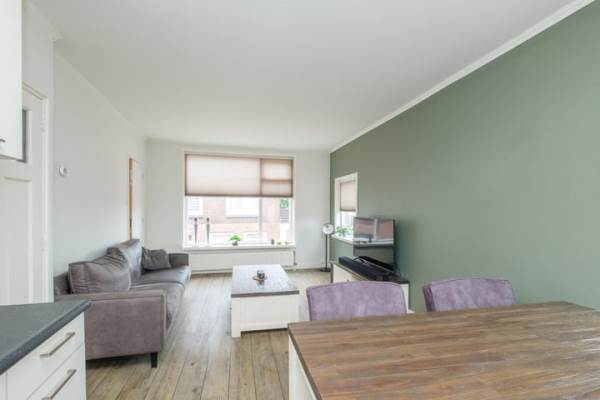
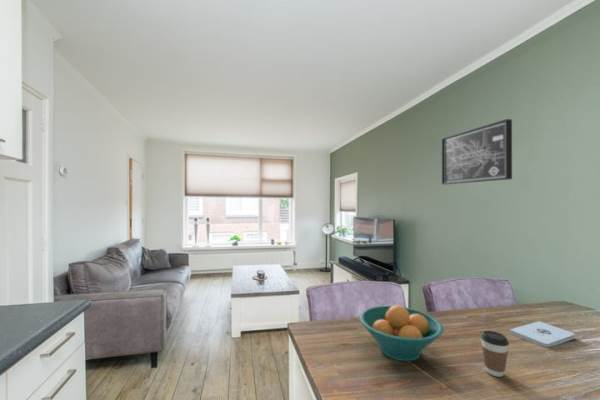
+ notepad (542, 333)
+ coffee cup (494, 353)
+ fruit bowl (399, 328)
+ wall art (472, 156)
